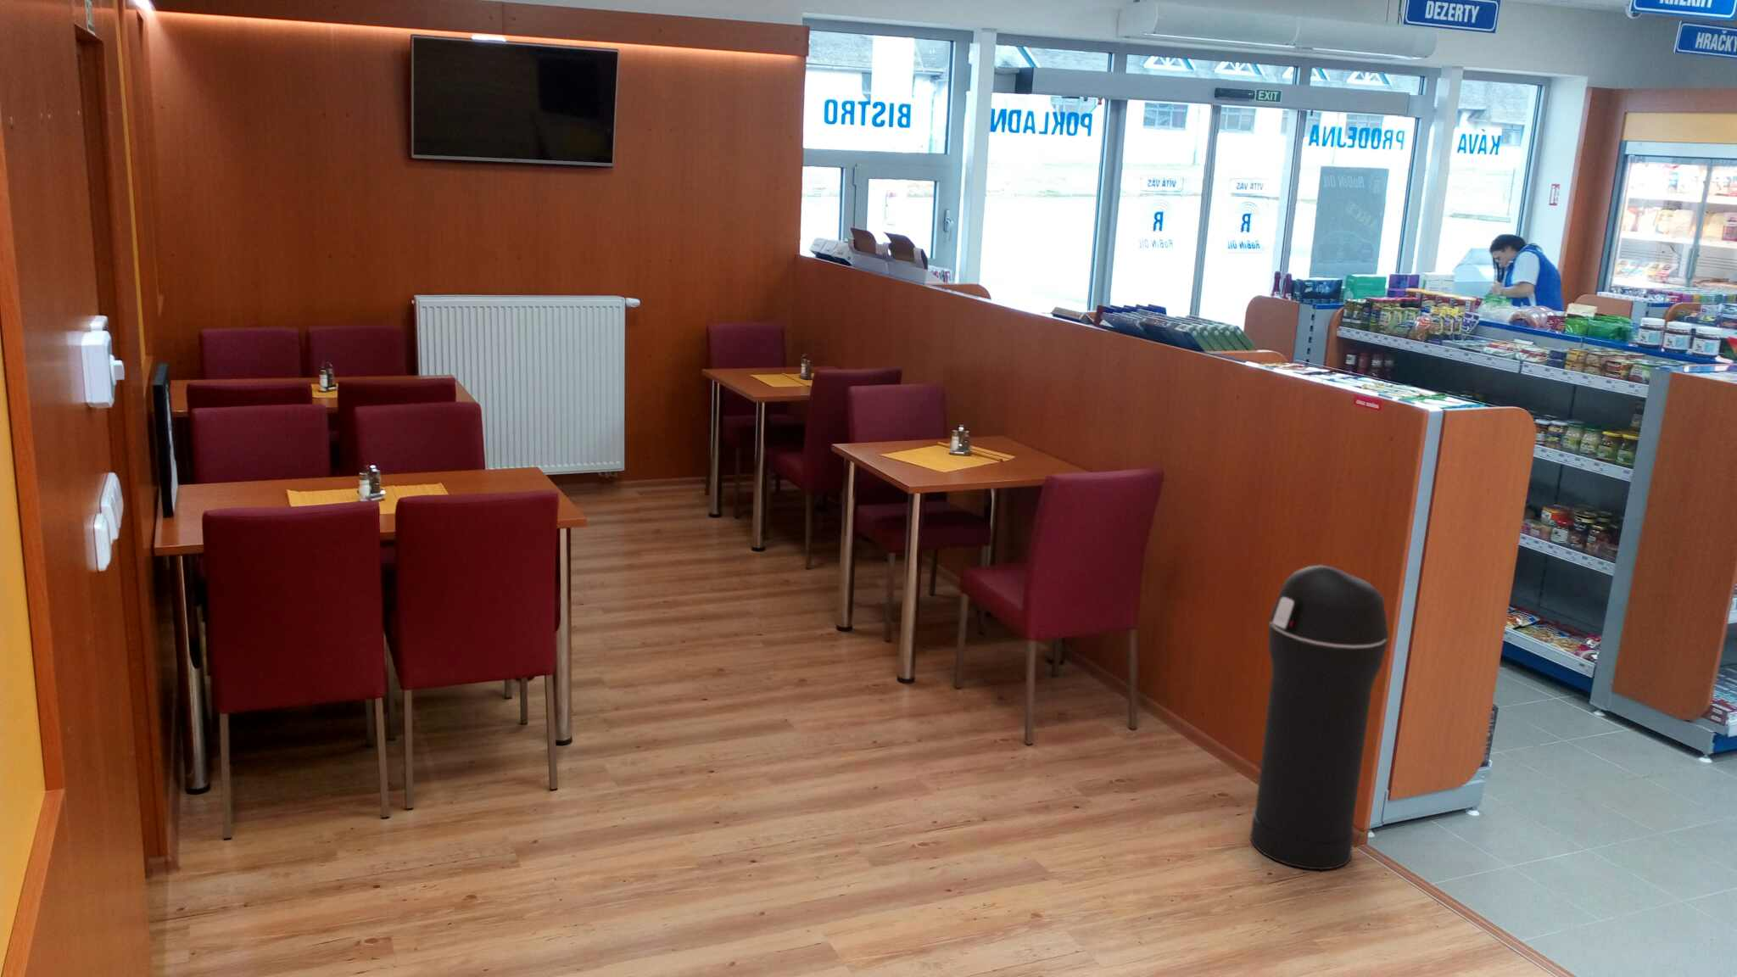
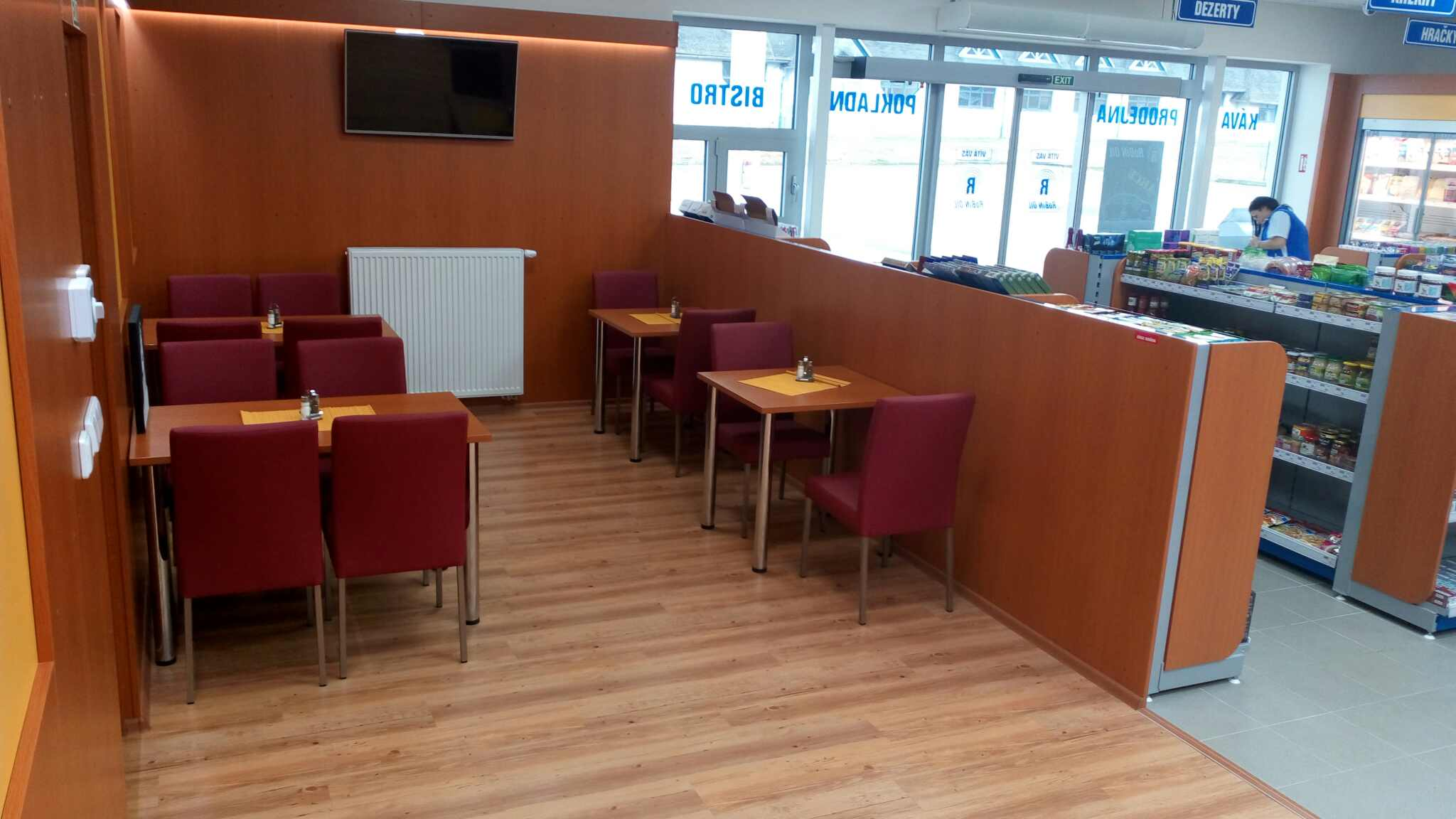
- trash can (1313, 709)
